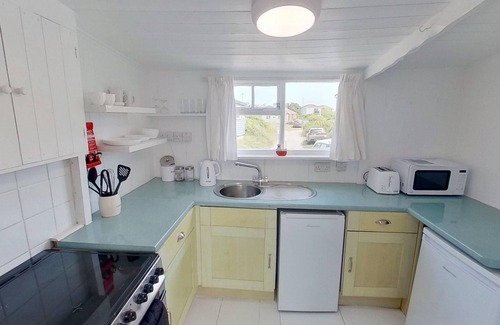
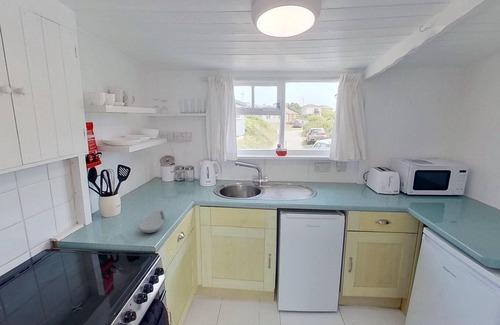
+ spoon rest (154, 220)
